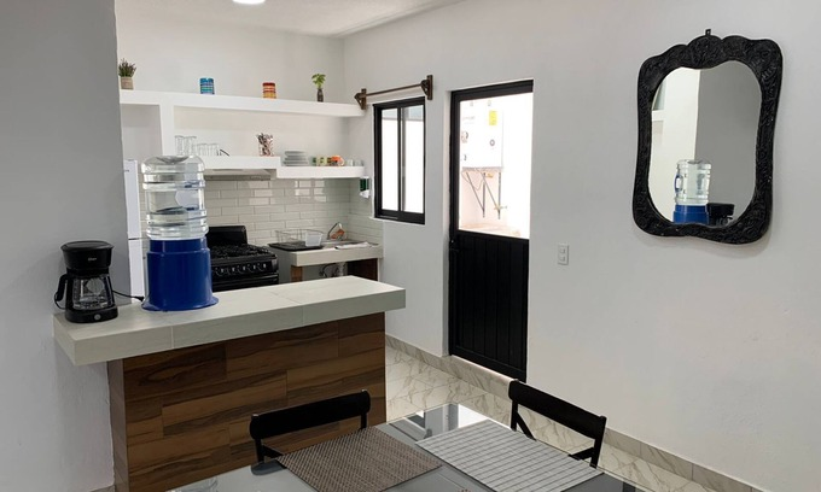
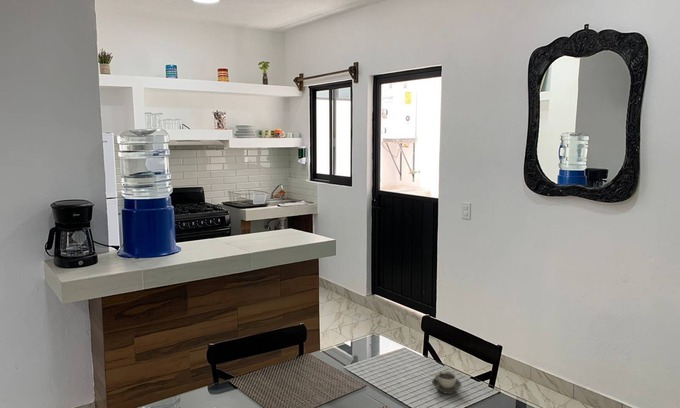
+ cup (446, 382)
